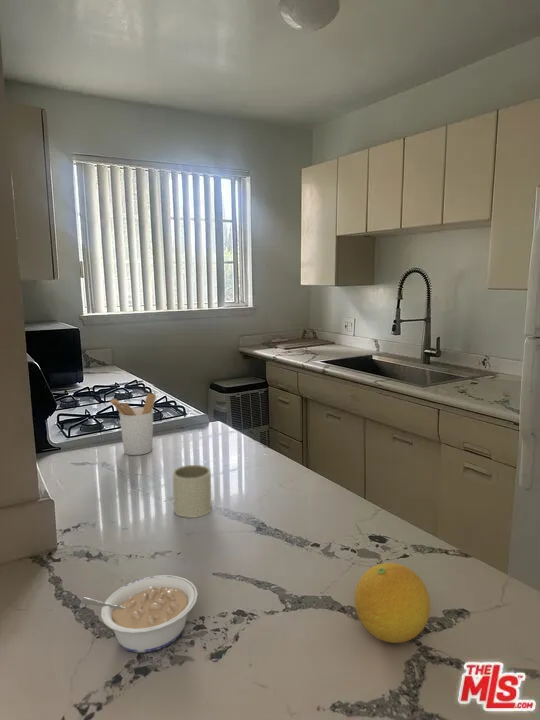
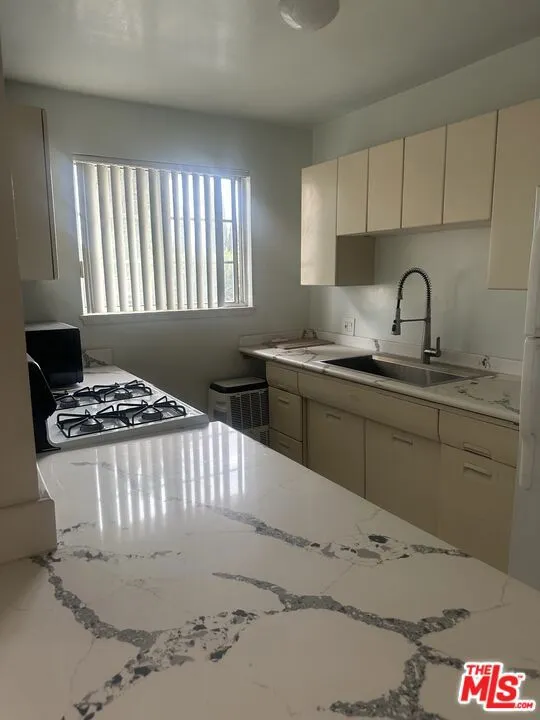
- utensil holder (131, 423)
- mug (188, 487)
- fruit (391, 601)
- legume (147, 614)
